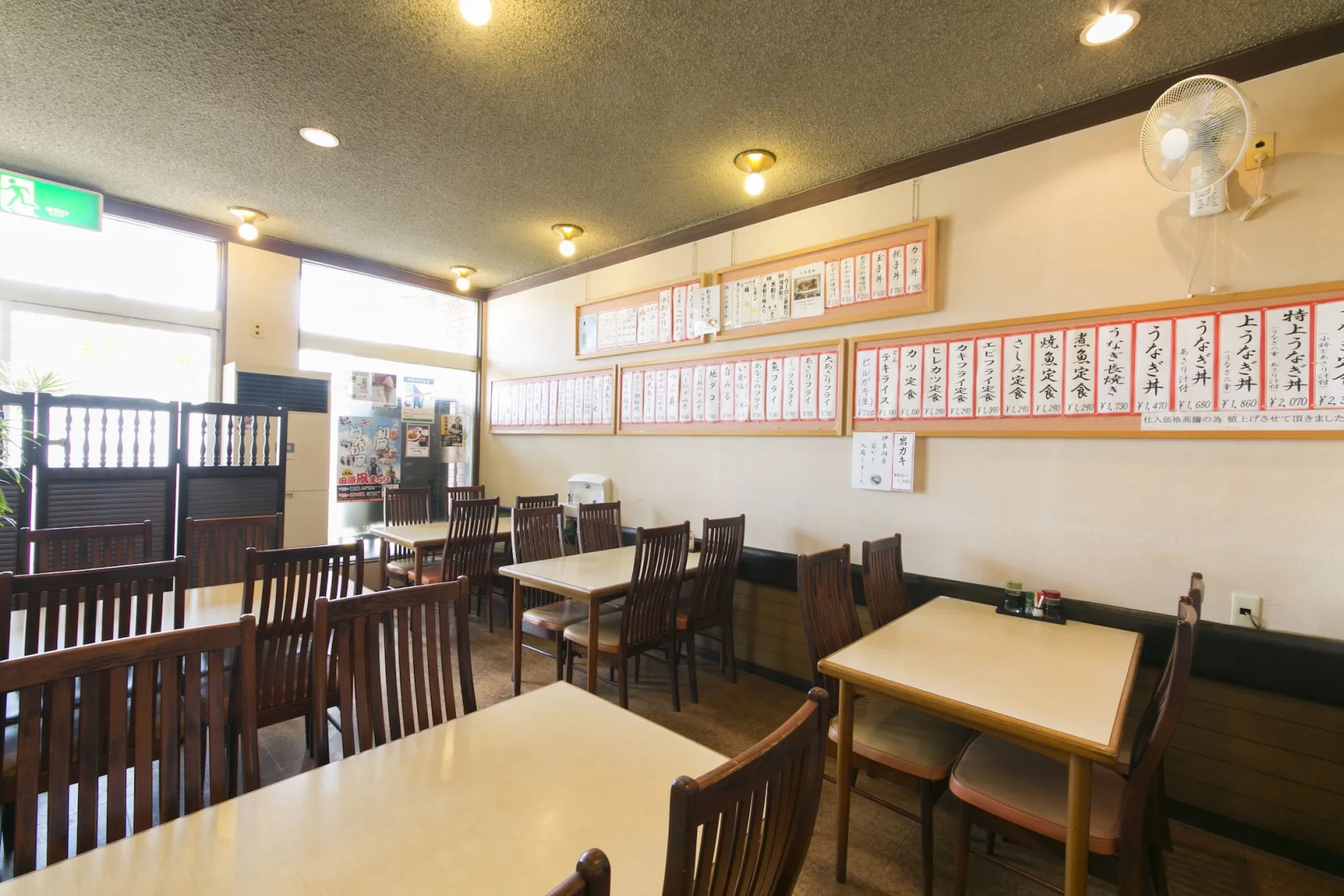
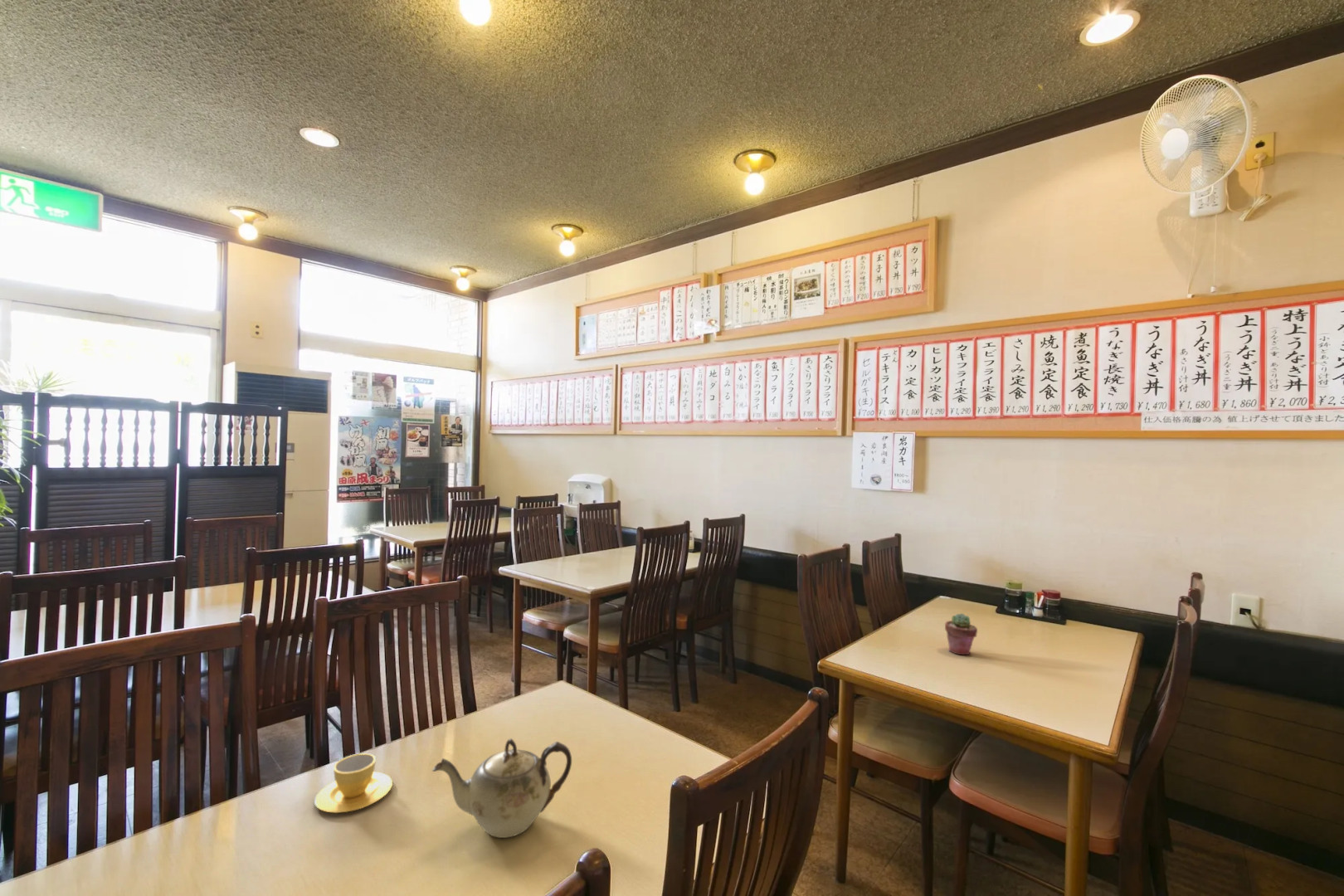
+ potted succulent (960, 632)
+ cup (355, 777)
+ teapot (503, 782)
